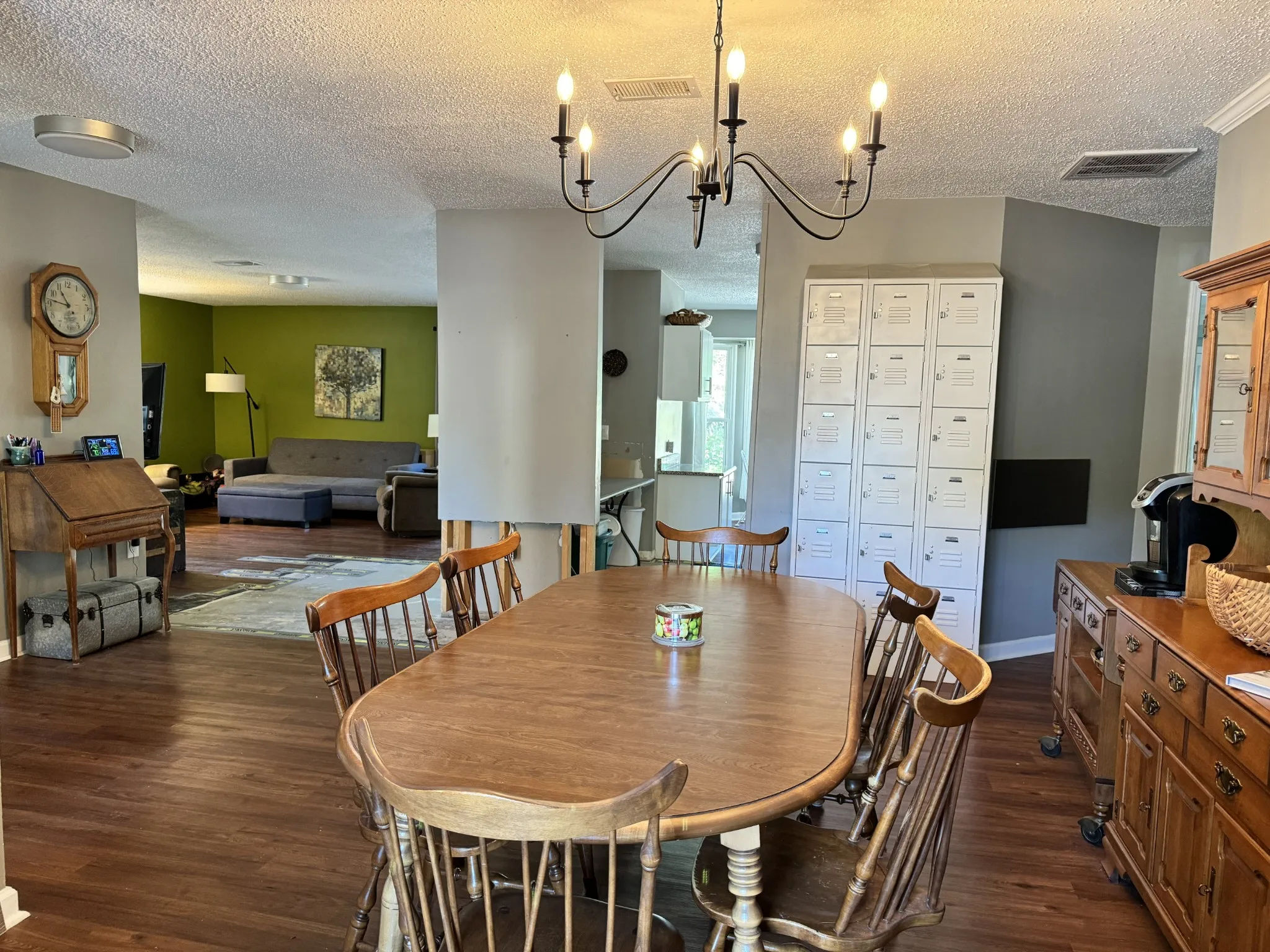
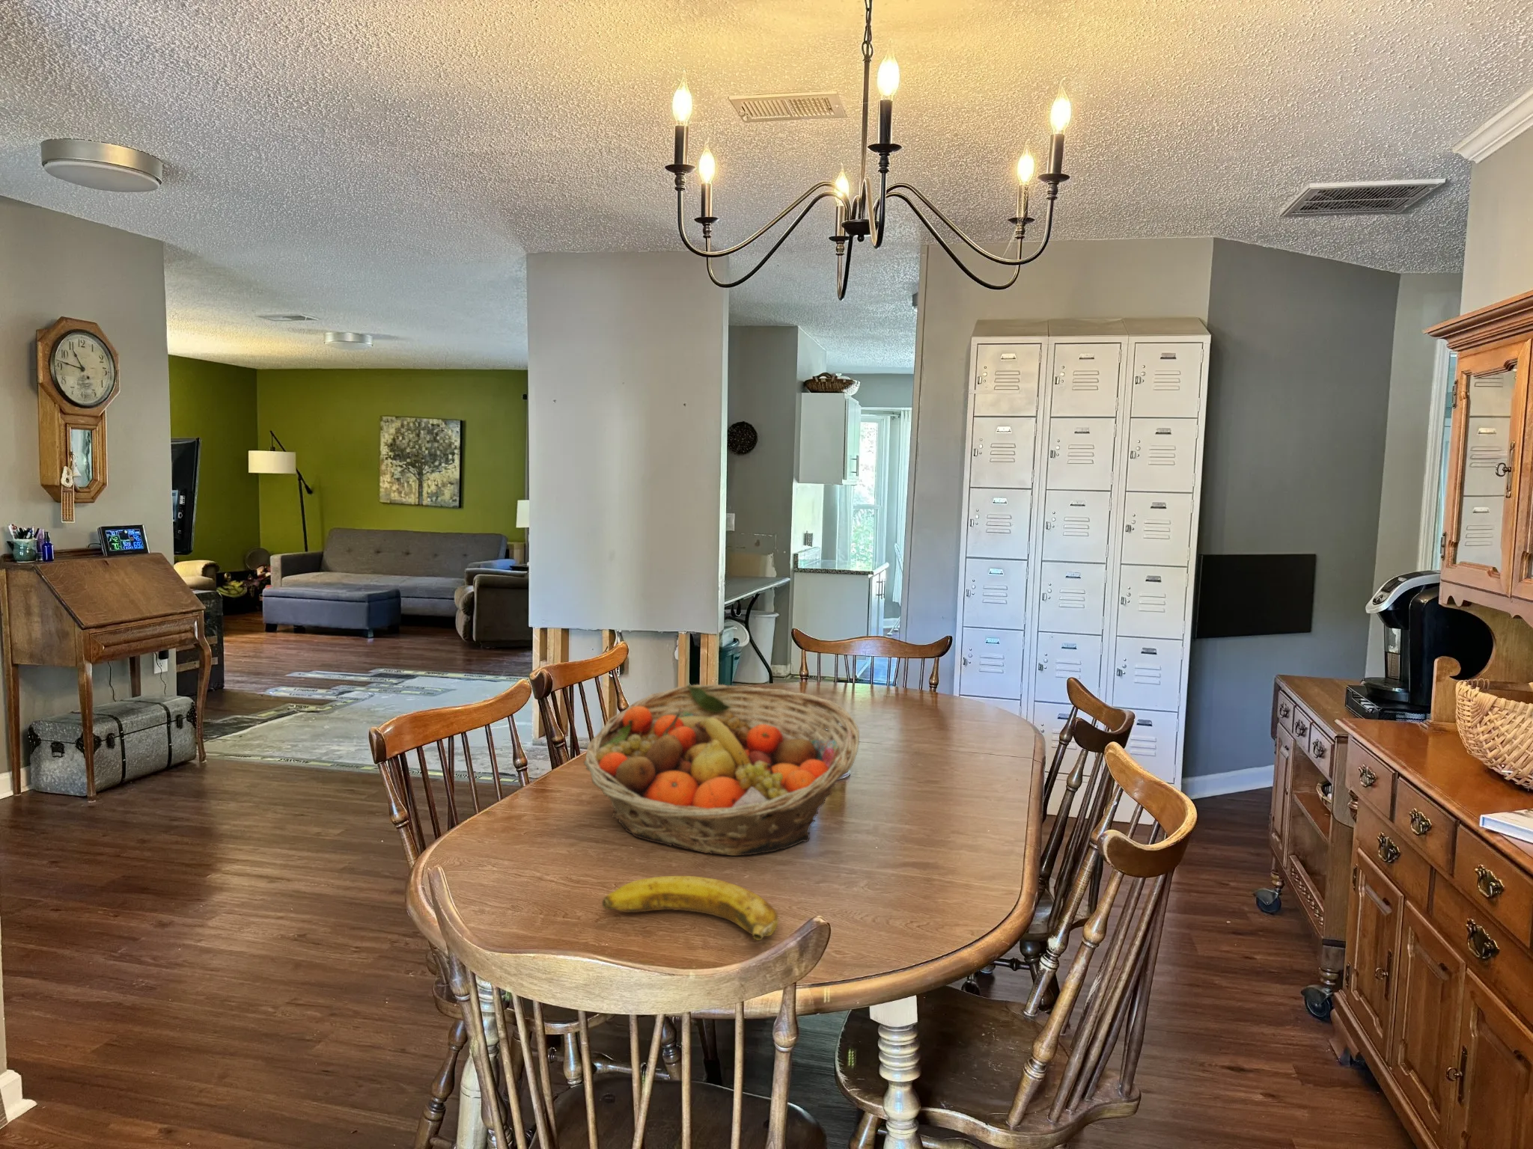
+ fruit basket (721, 763)
+ banana (698, 910)
